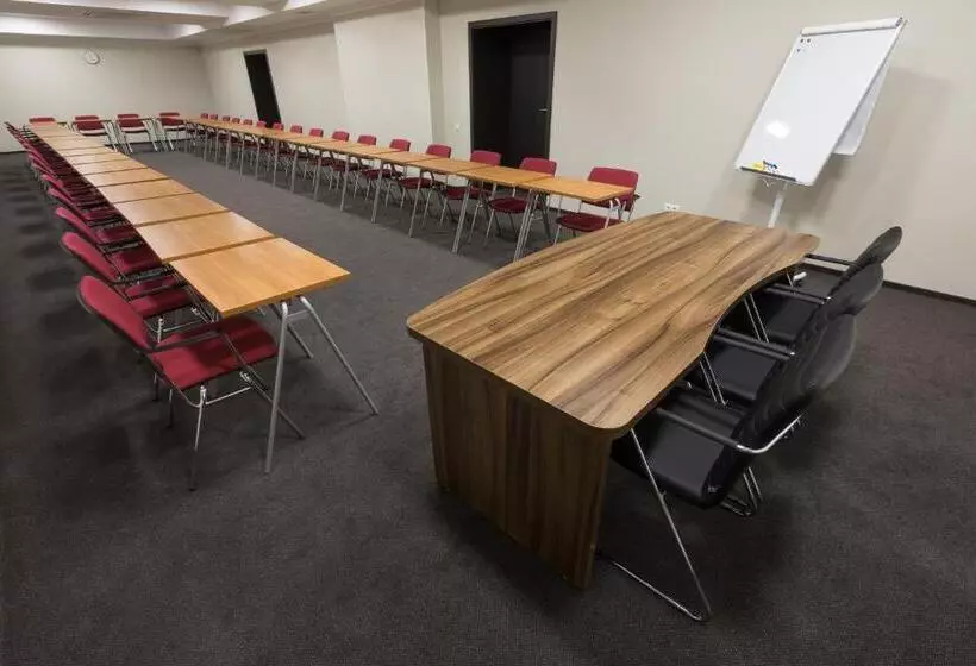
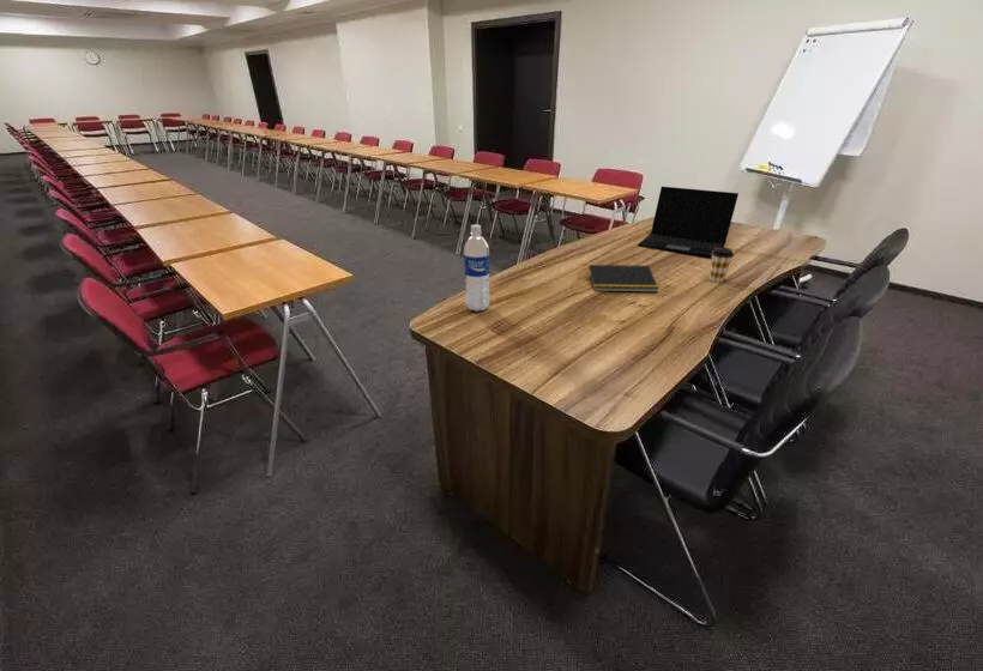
+ laptop (687, 219)
+ notepad (622, 278)
+ coffee cup (719, 265)
+ water bottle (476, 268)
